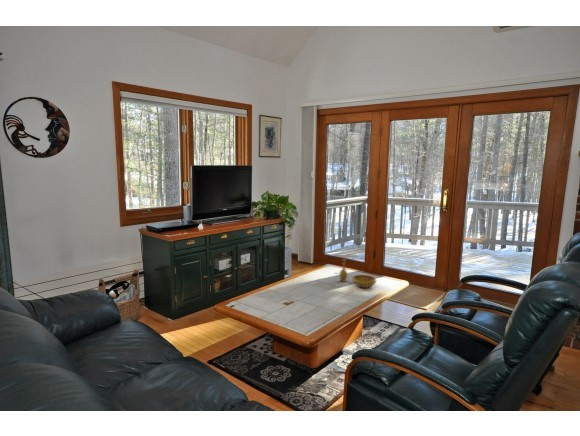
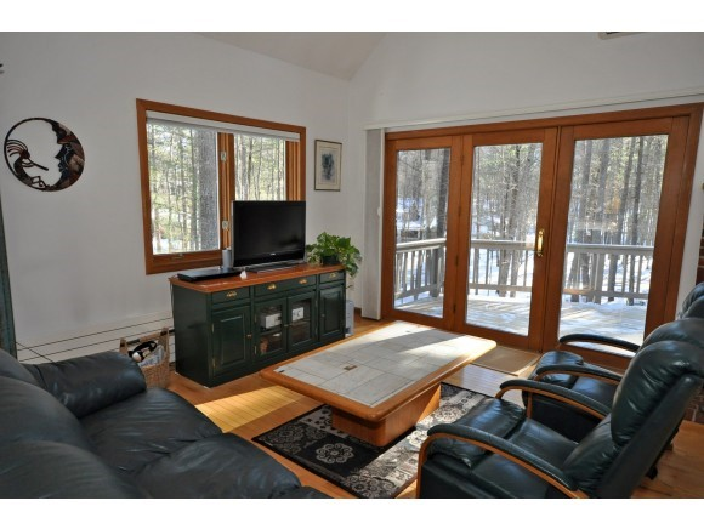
- decorative bowl (357, 275)
